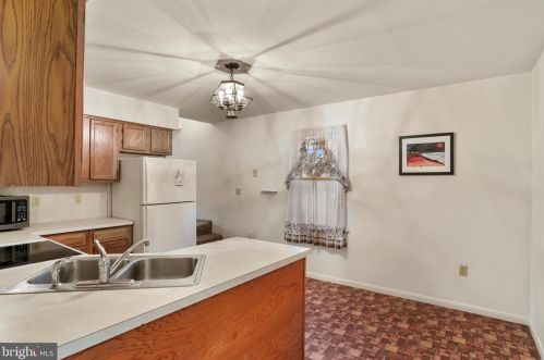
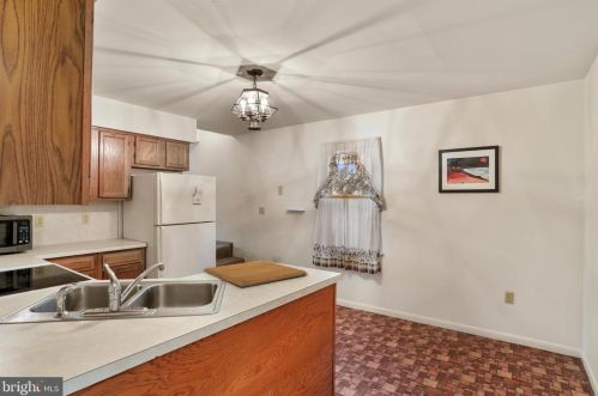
+ chopping board (254, 270)
